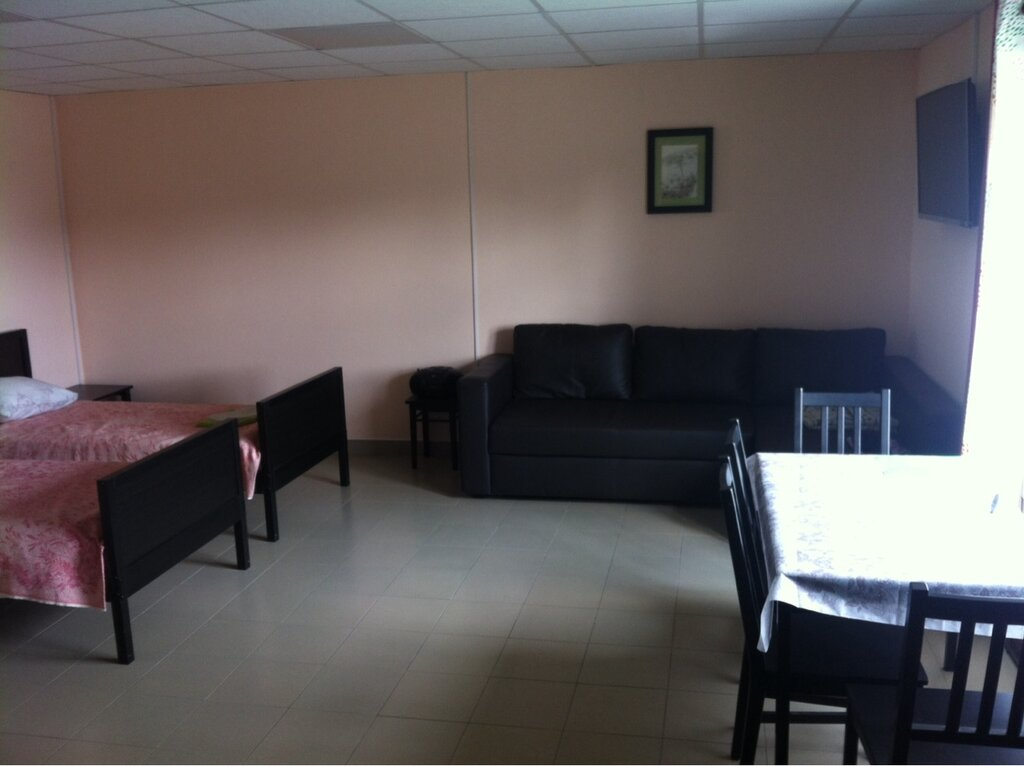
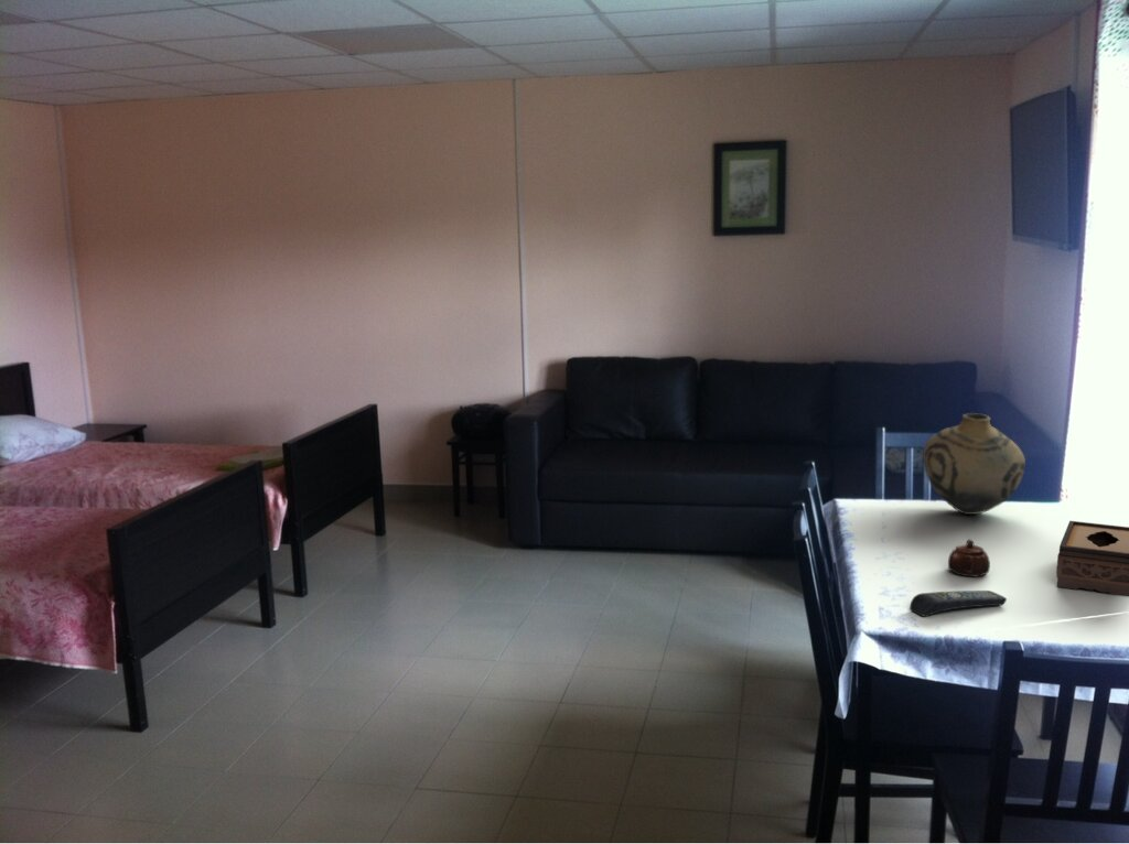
+ vase (972, 465)
+ teapot (969, 555)
+ remote control (957, 600)
+ tissue box (1099, 556)
